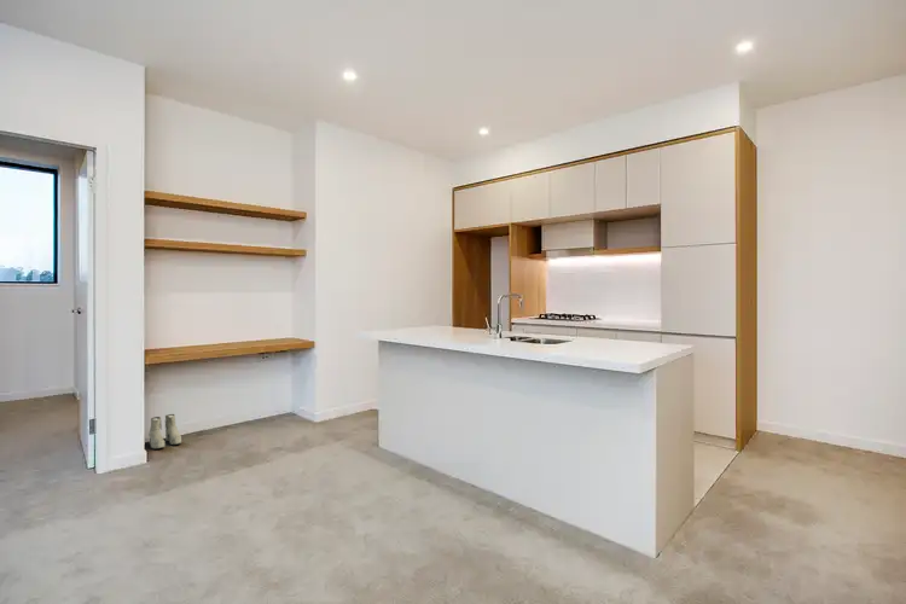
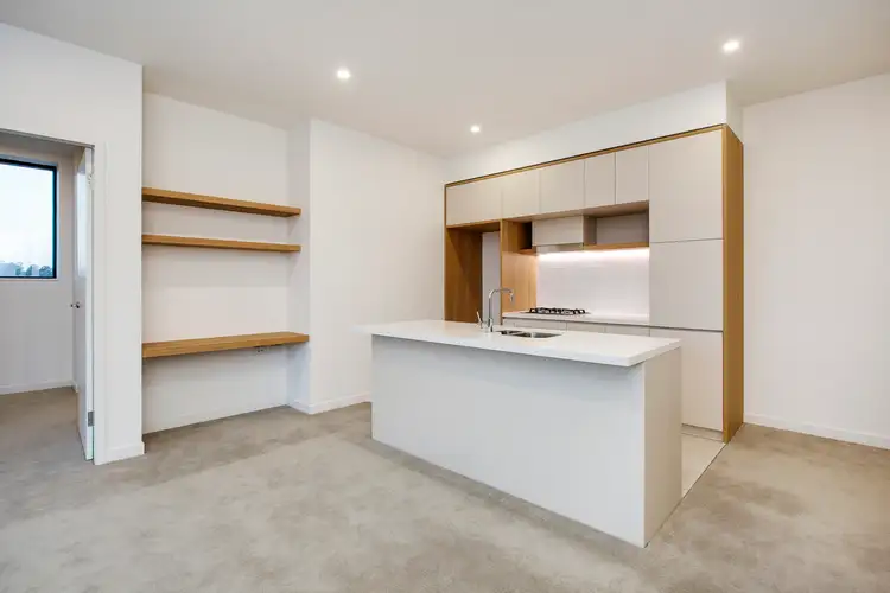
- boots (165, 430)
